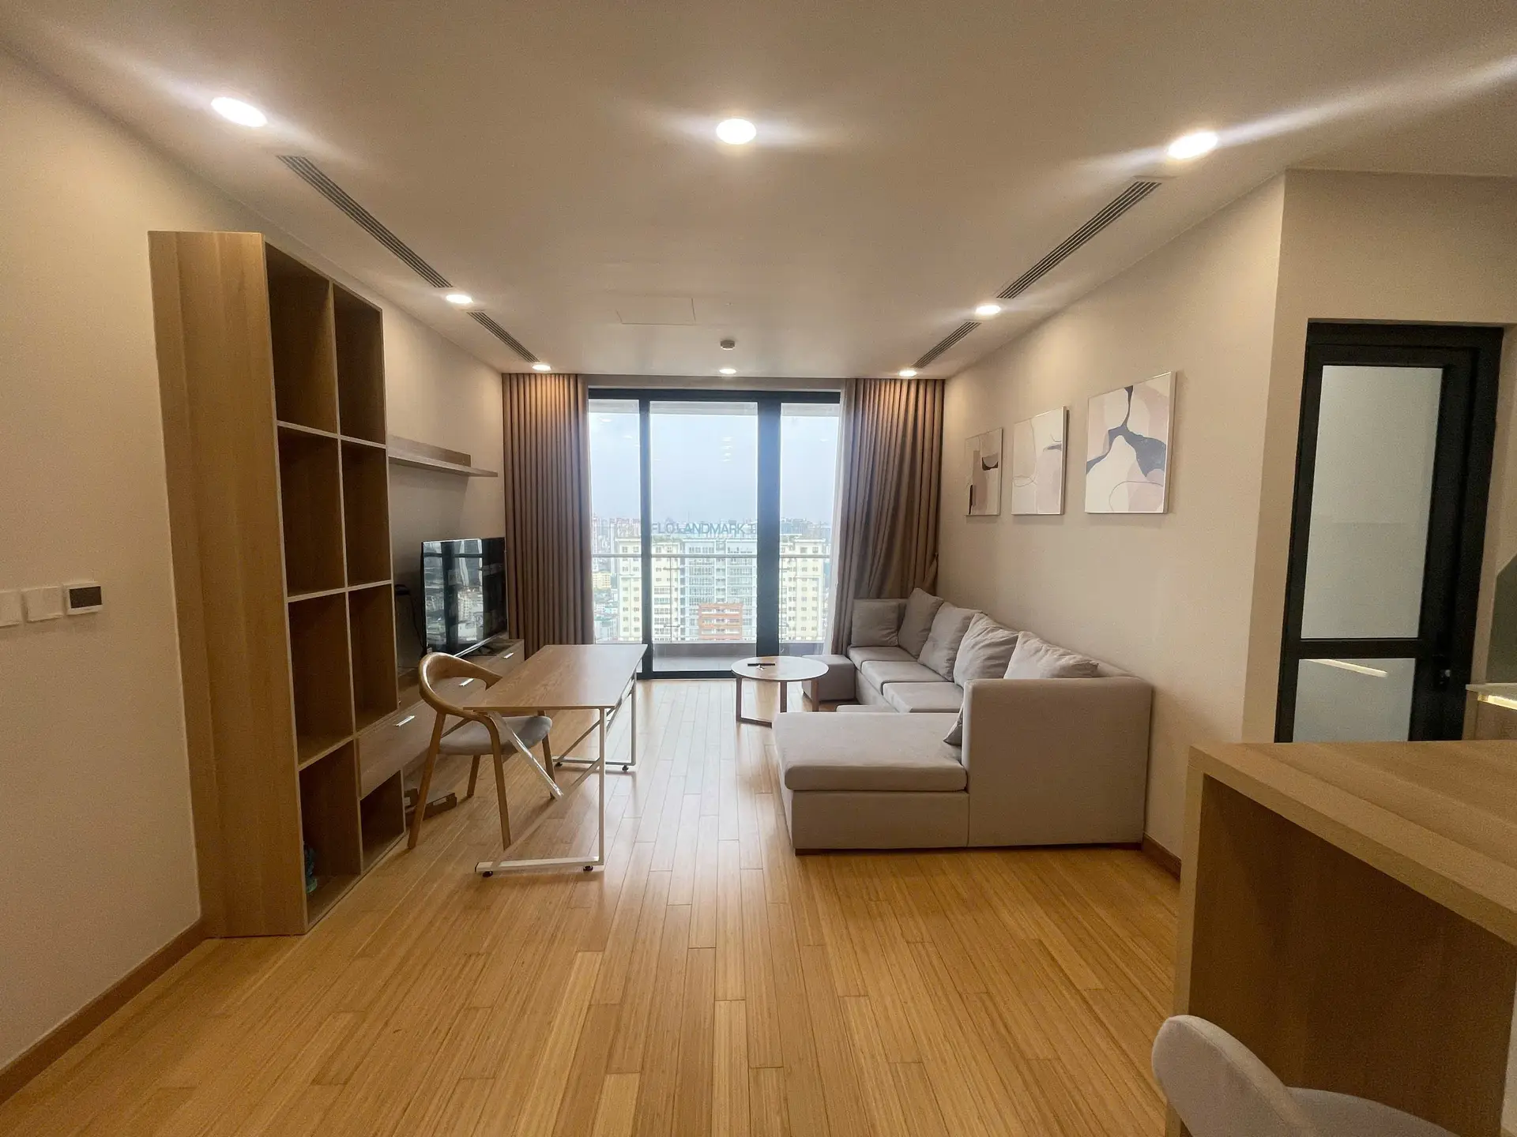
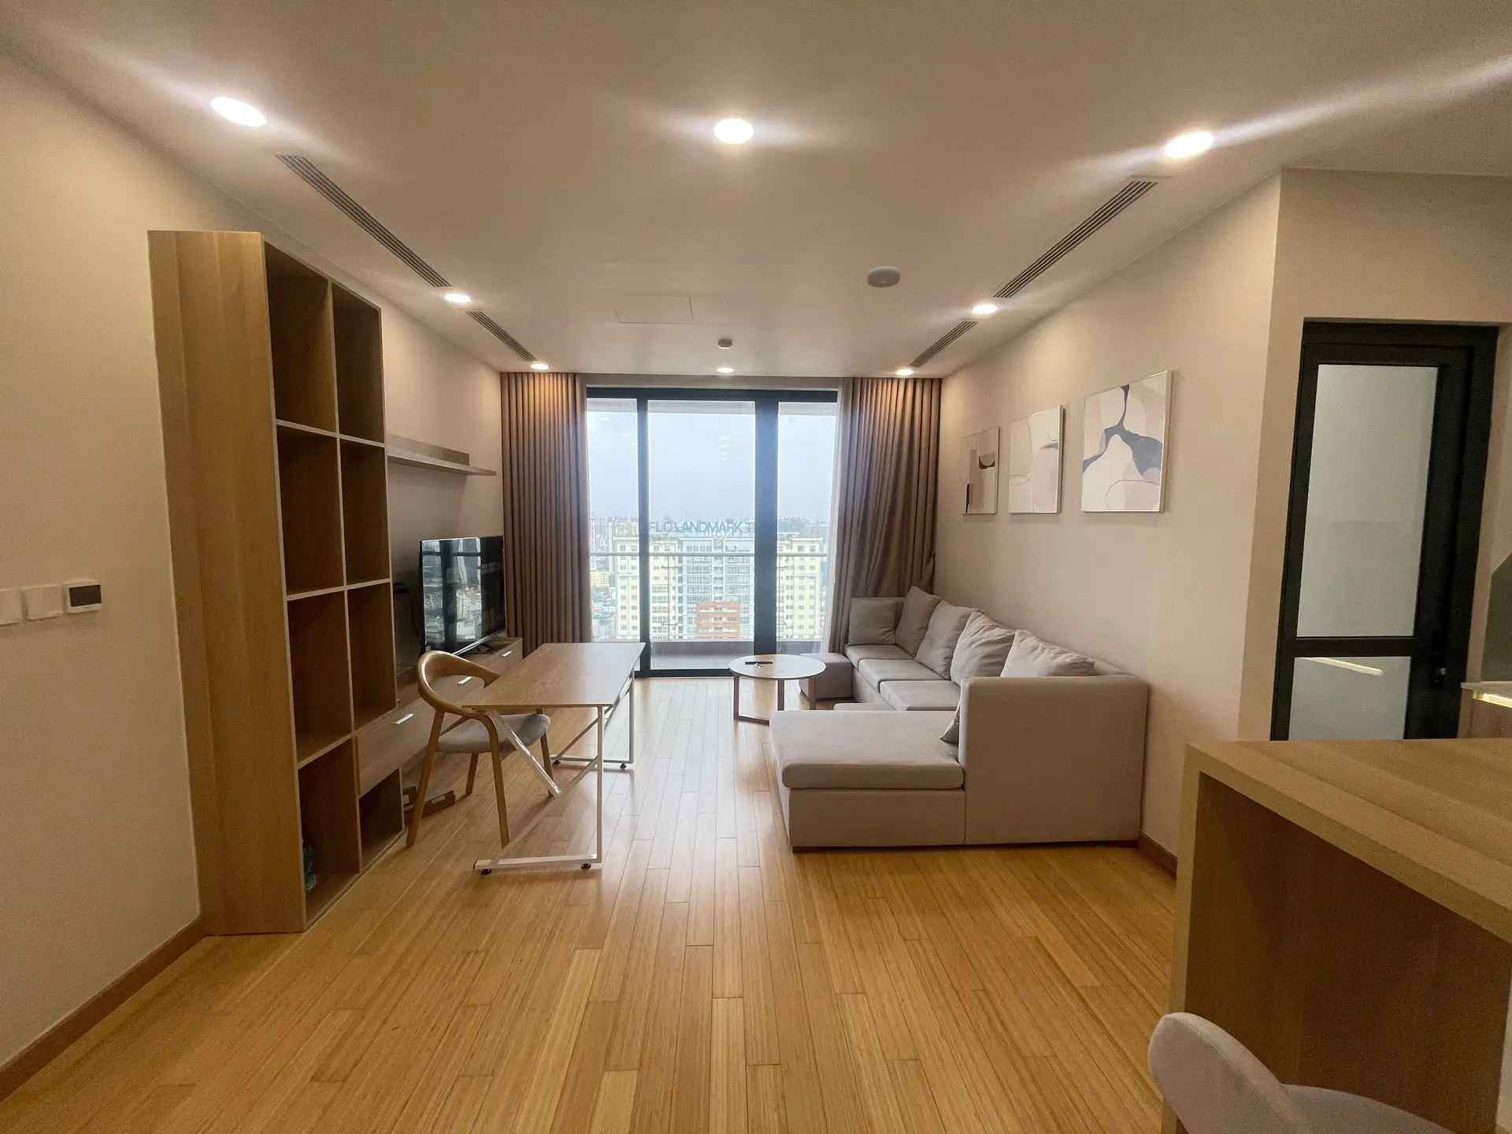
+ smoke detector (883, 278)
